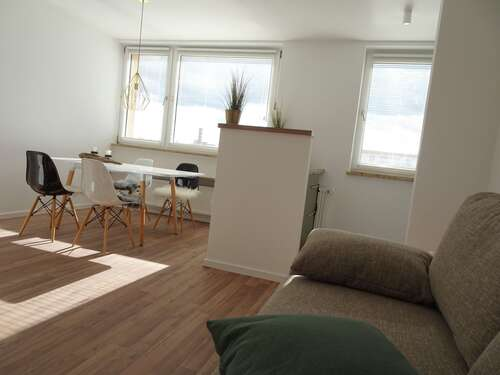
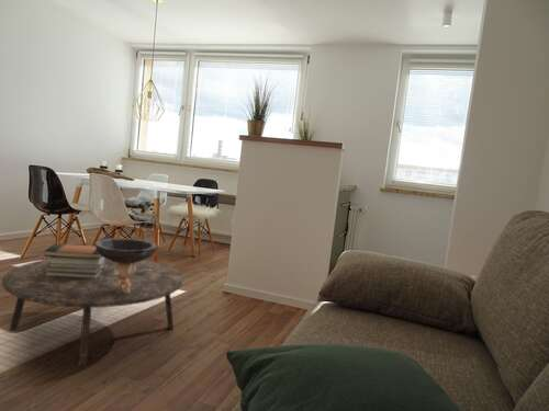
+ coffee table (98, 301)
+ book stack (76, 260)
+ decorative bowl (124, 266)
